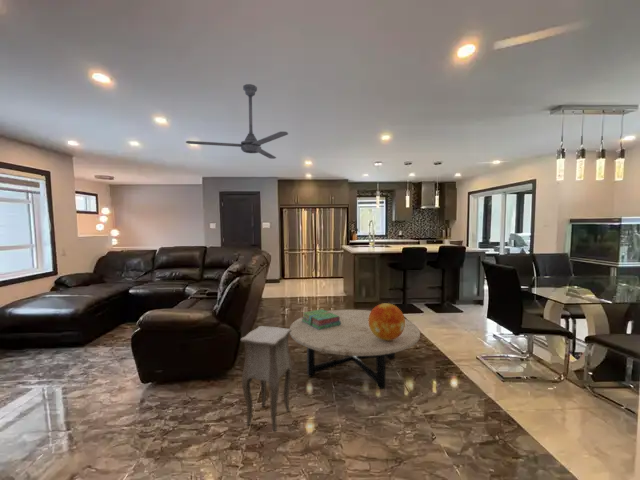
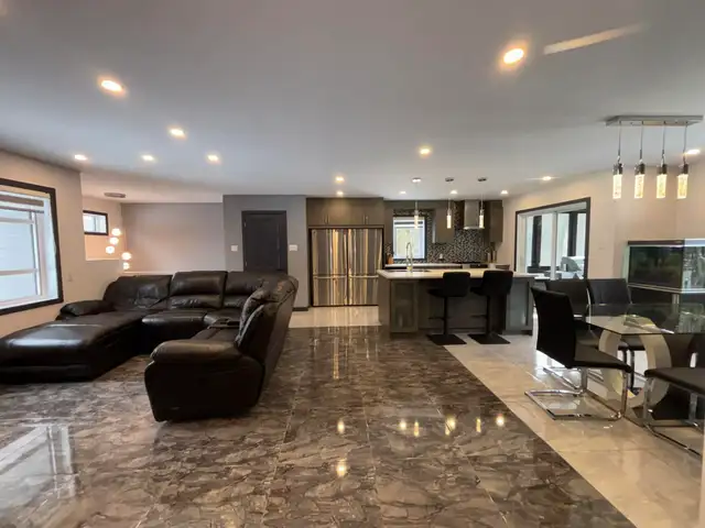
- ceiling fan (249, 118)
- coffee table (353, 346)
- decorative sphere (386, 321)
- stack of books (320, 318)
- side table (267, 375)
